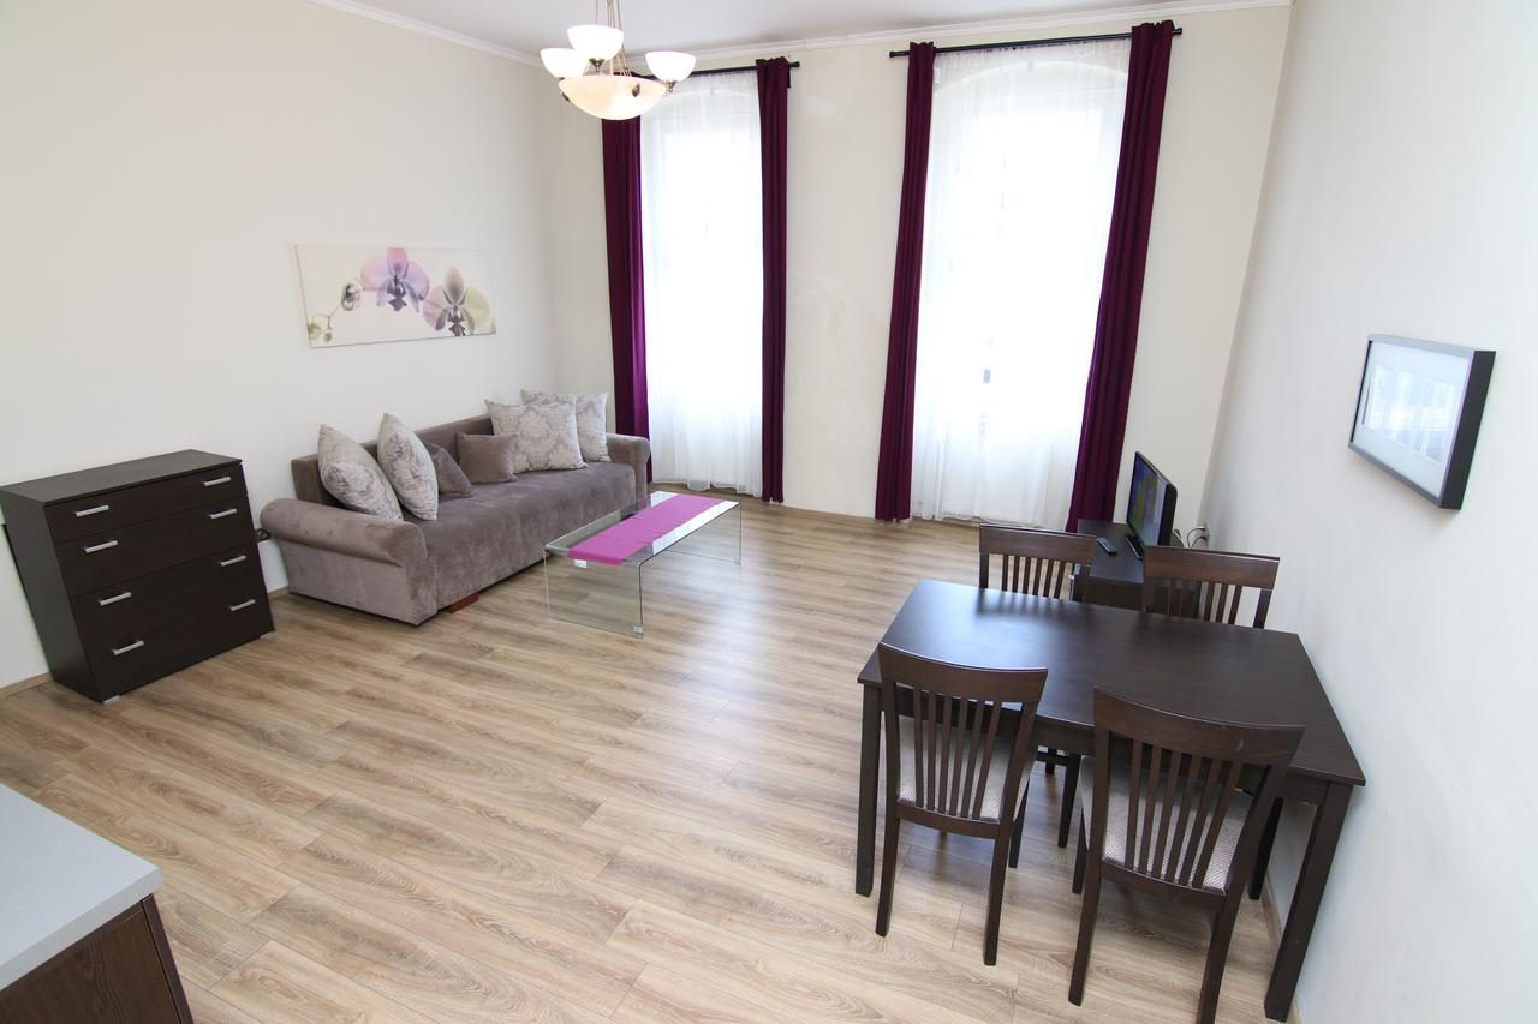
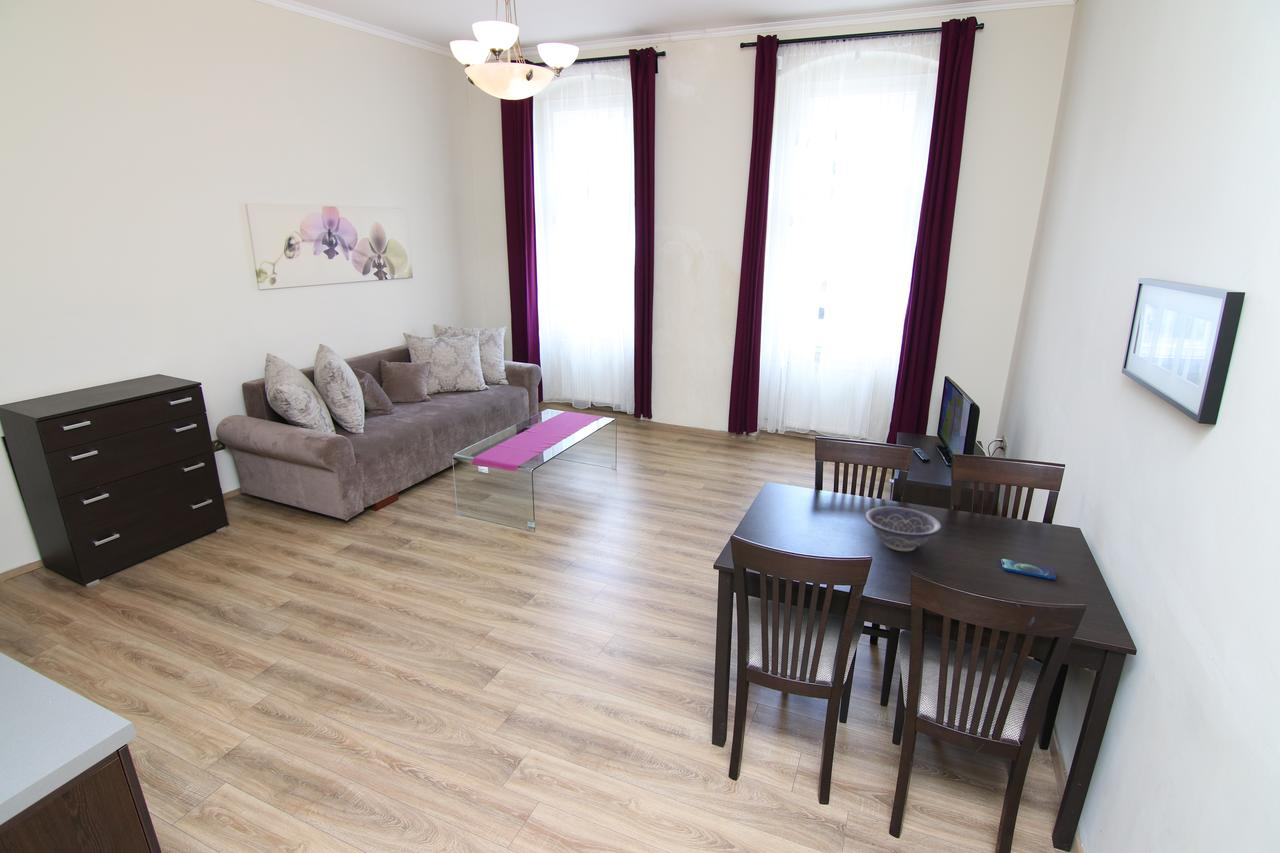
+ smartphone (1027, 568)
+ decorative bowl (901, 532)
